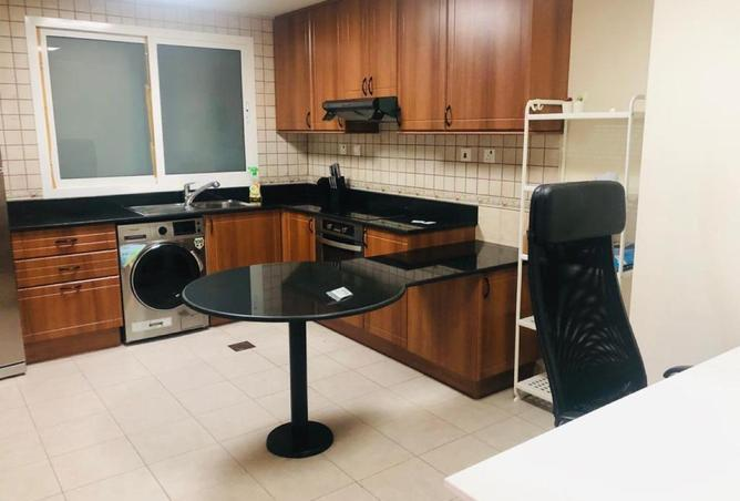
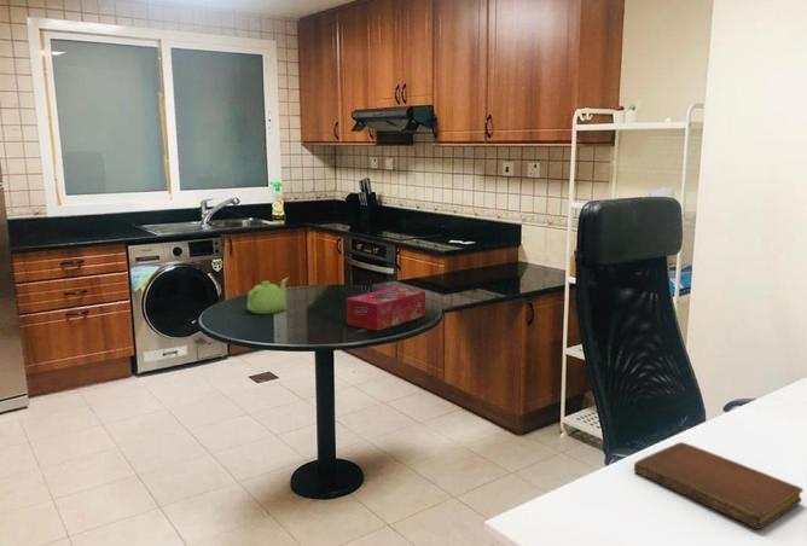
+ tissue box (387, 307)
+ notebook (715, 480)
+ teapot (267, 295)
